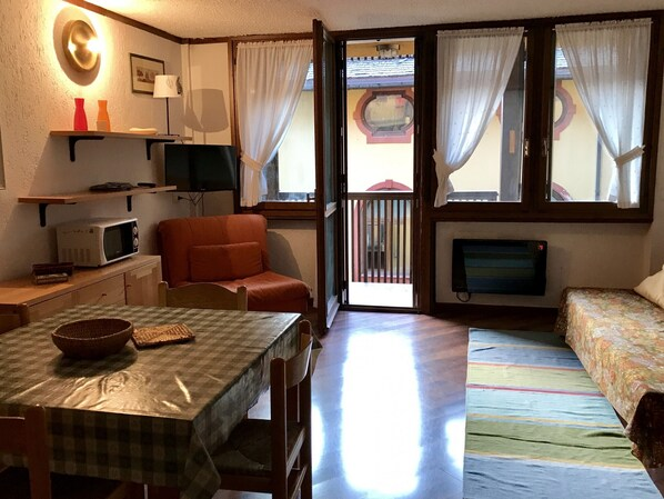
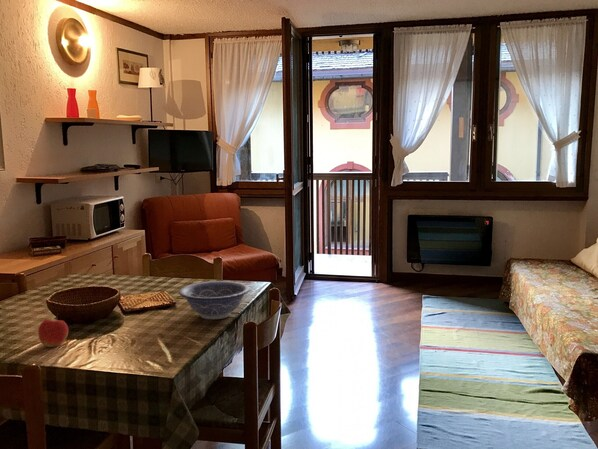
+ decorative bowl (215, 302)
+ apple (53, 330)
